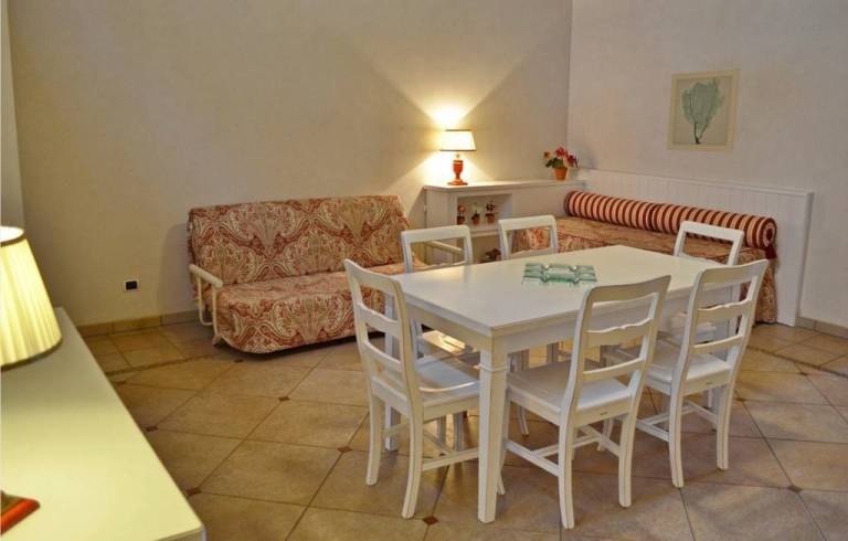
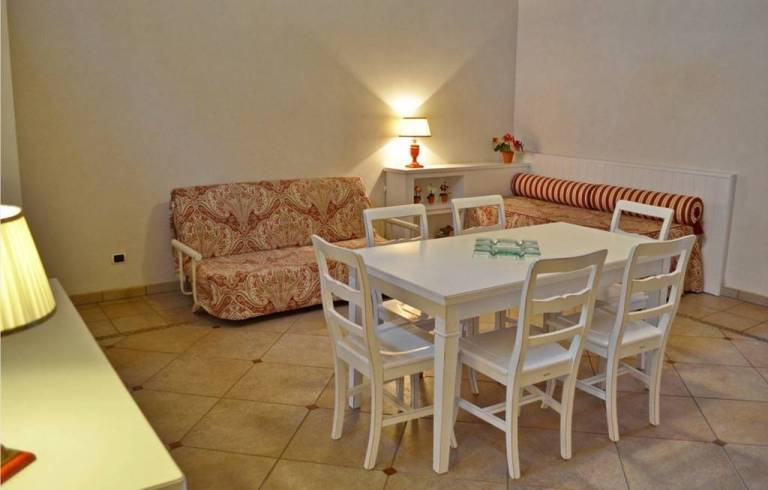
- wall art (701, 112)
